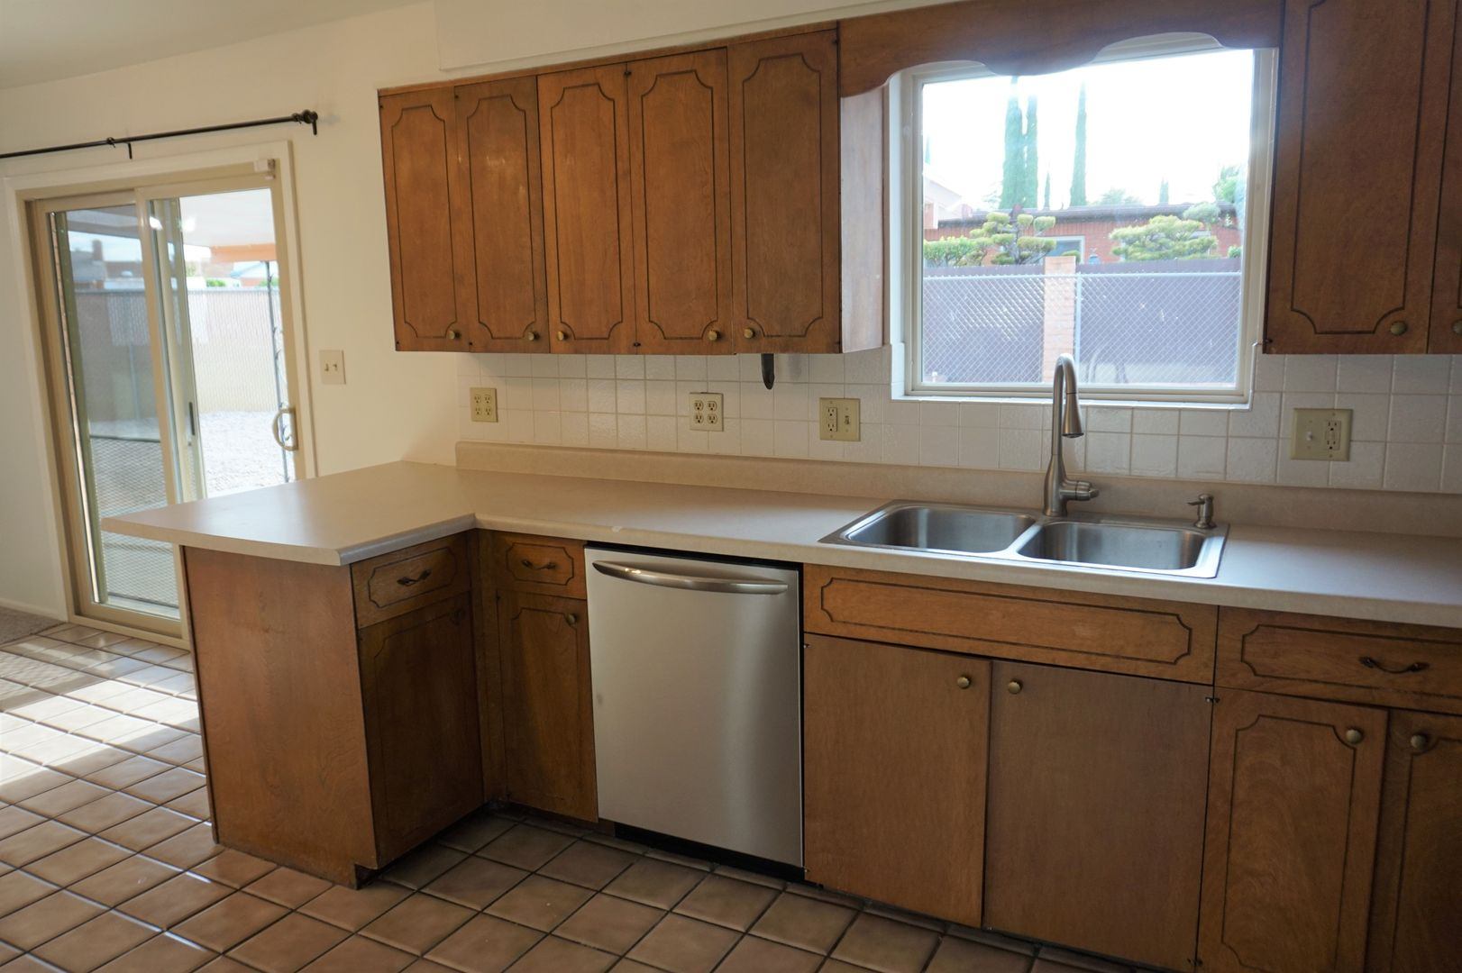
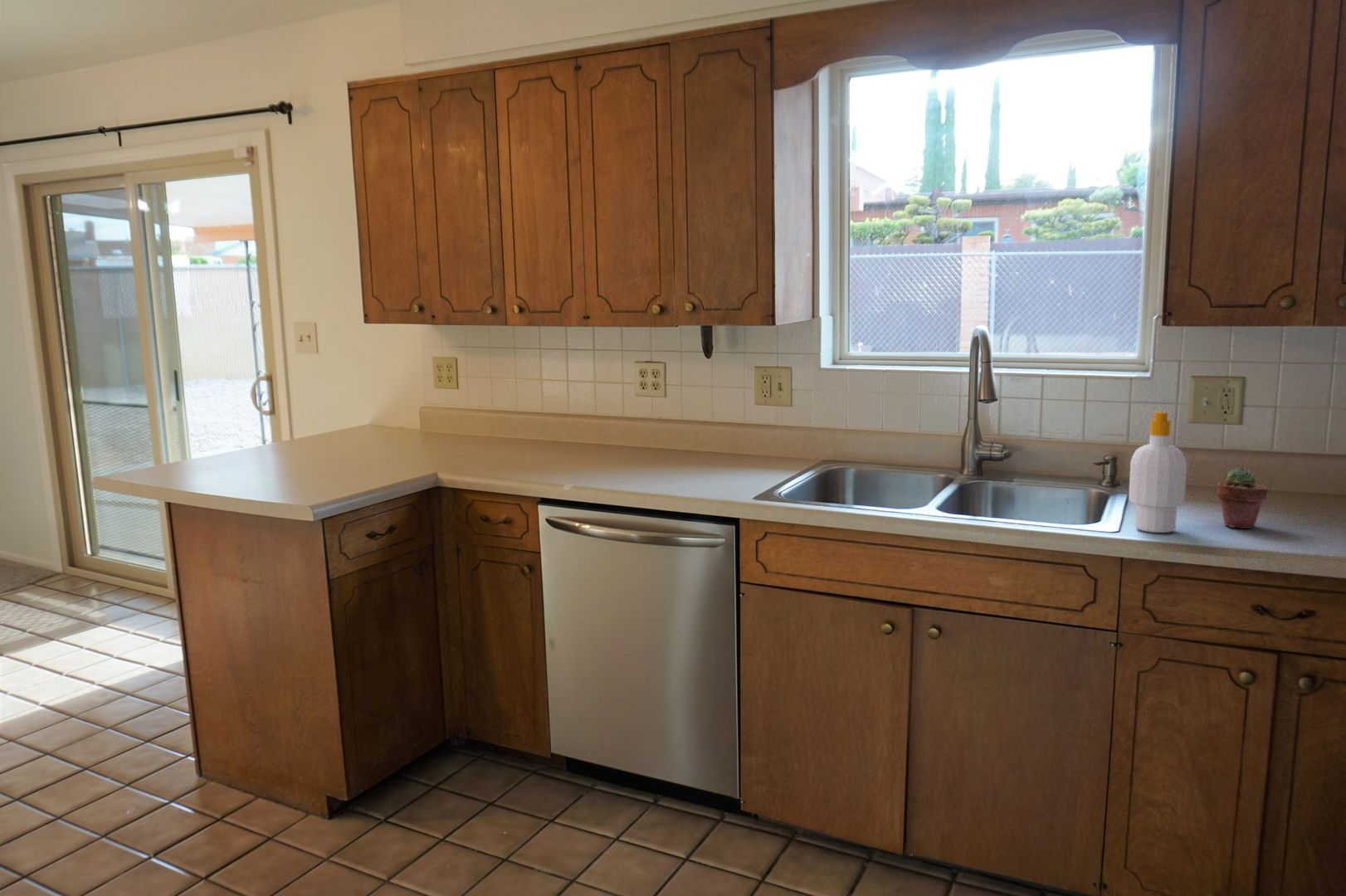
+ soap bottle (1158, 471)
+ potted succulent (1241, 496)
